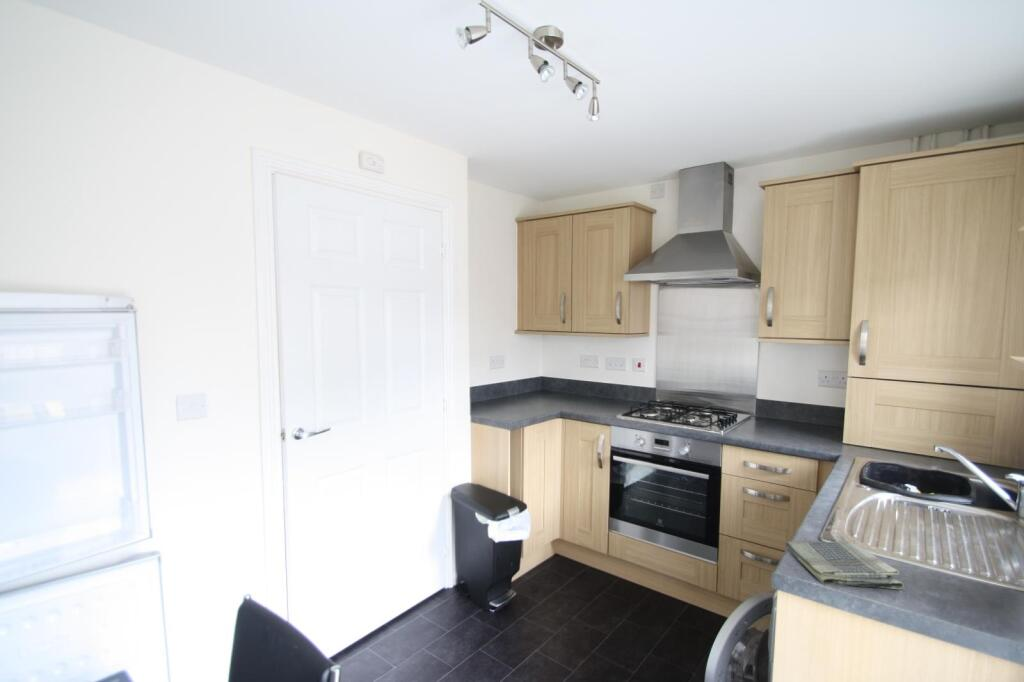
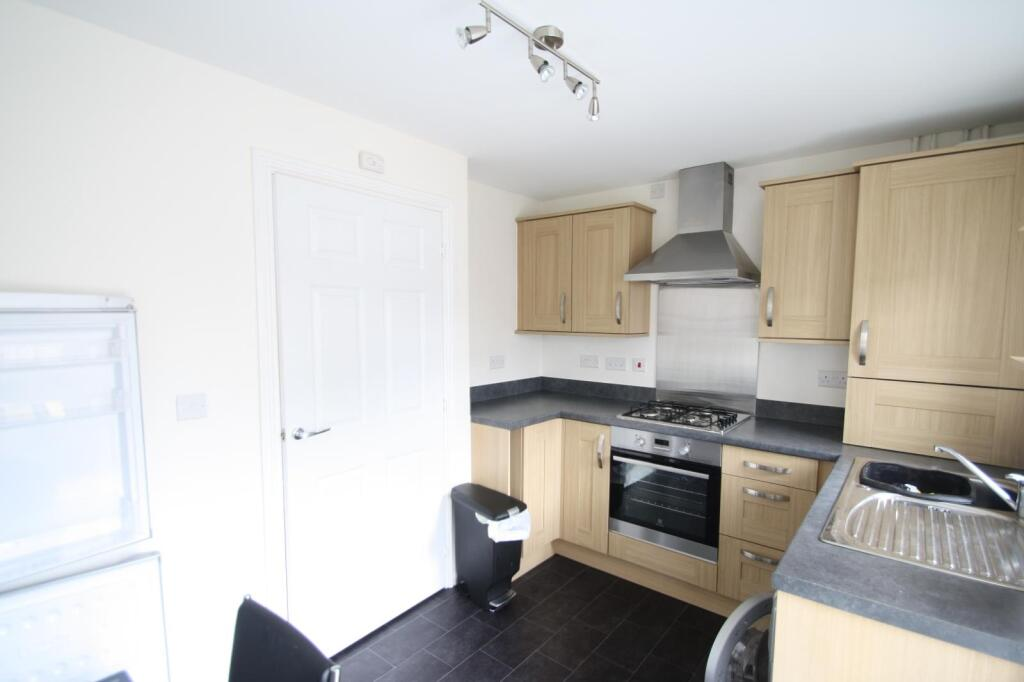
- dish towel (840, 560)
